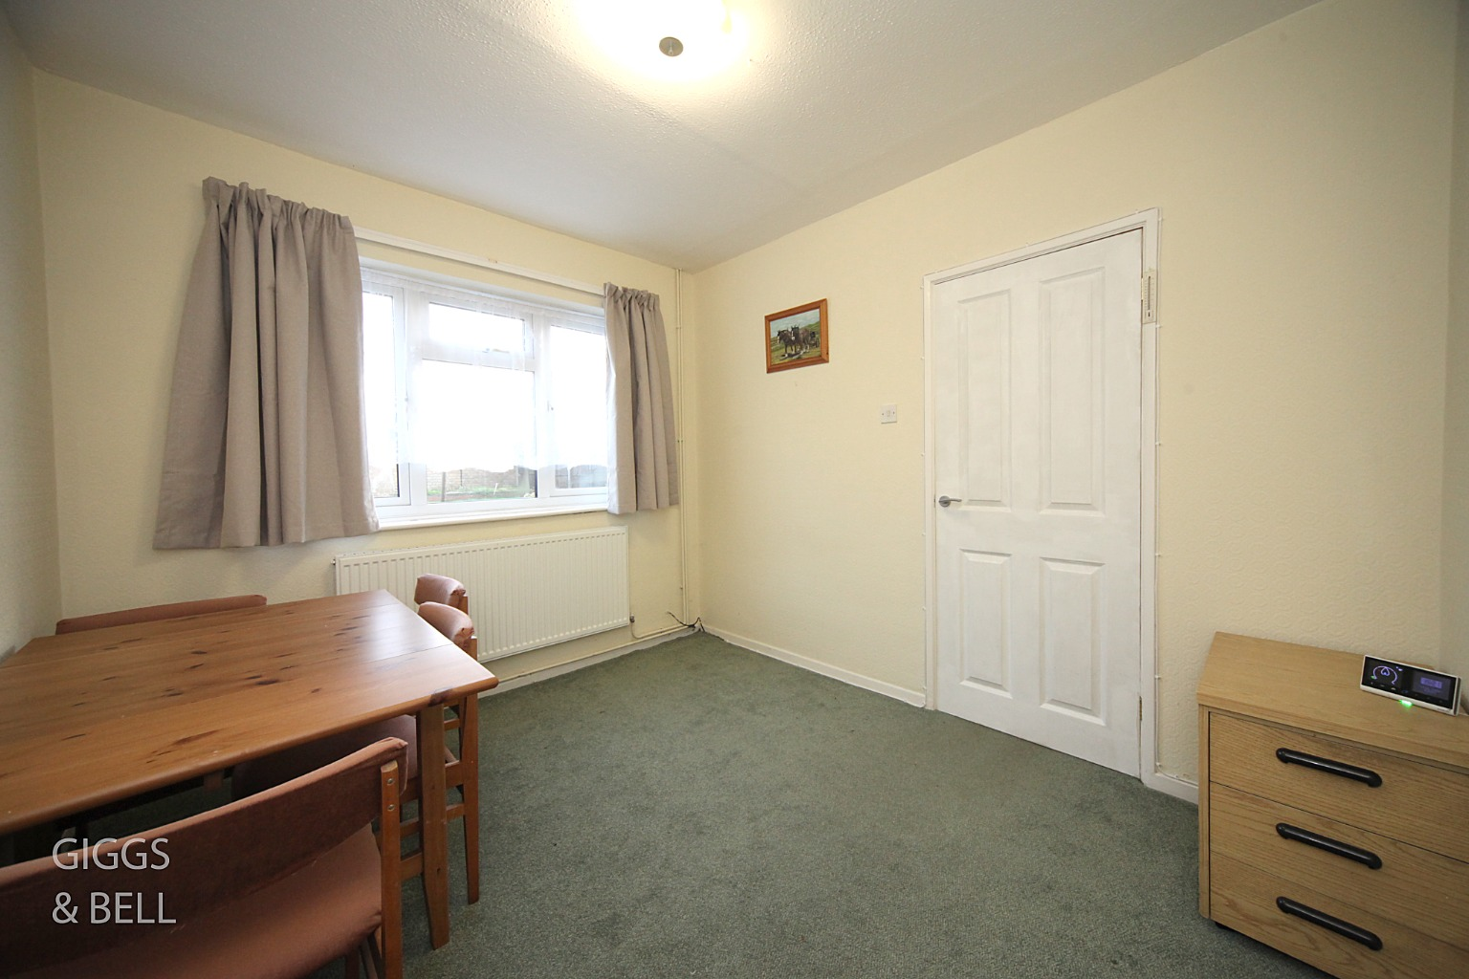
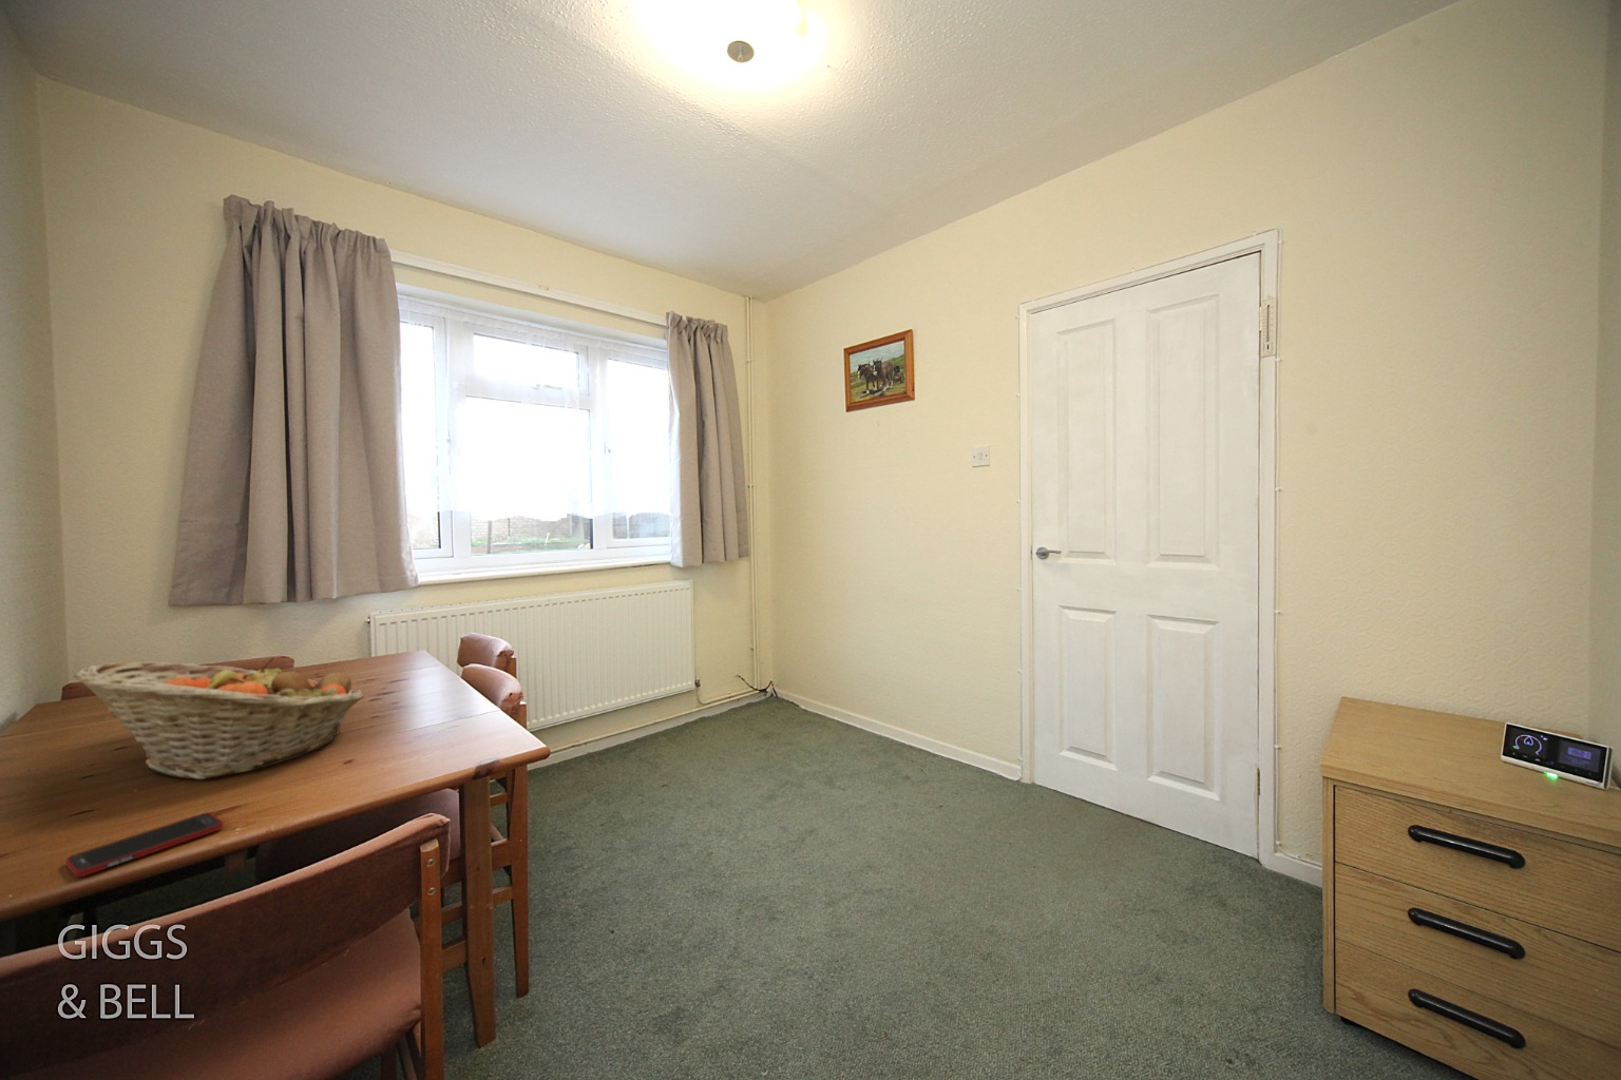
+ cell phone (148, 841)
+ fruit basket (233, 702)
